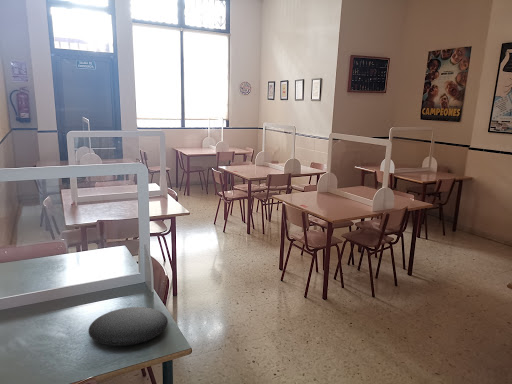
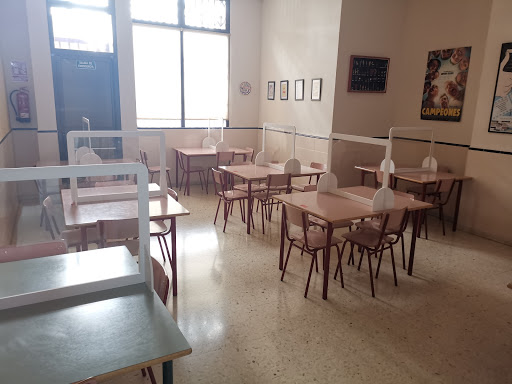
- plate (129, 324)
